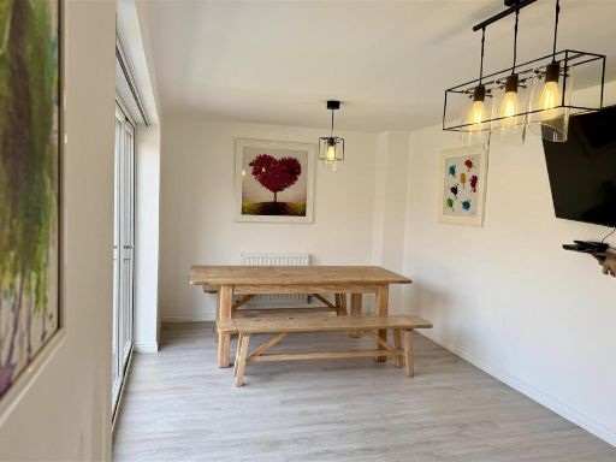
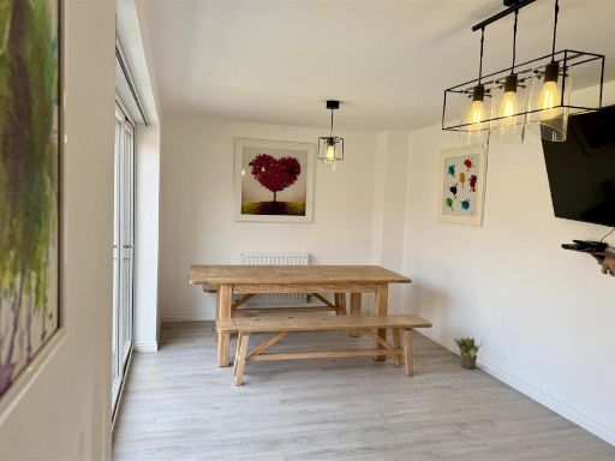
+ potted plant (467, 349)
